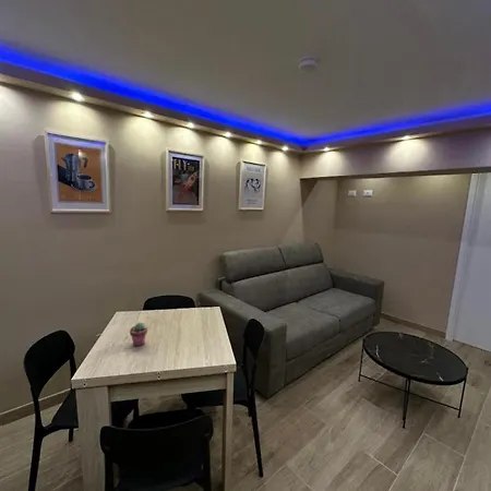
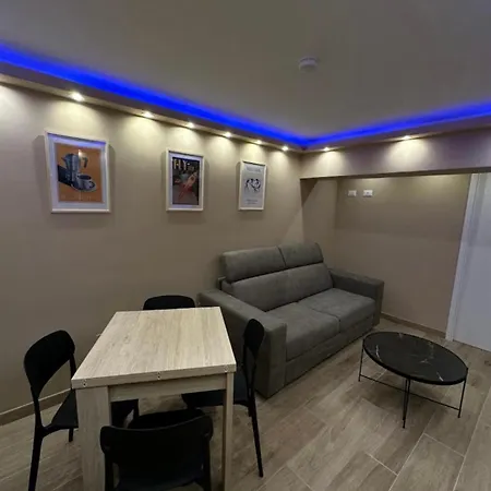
- potted succulent (139, 333)
